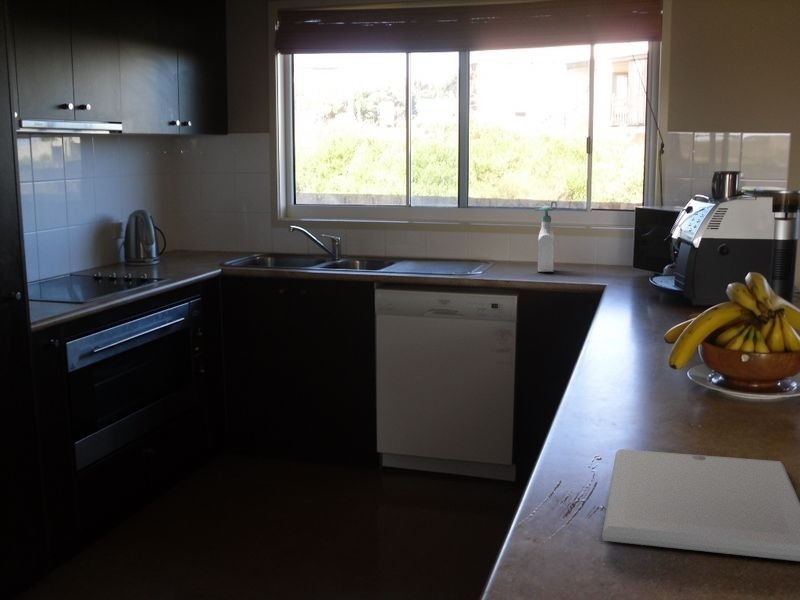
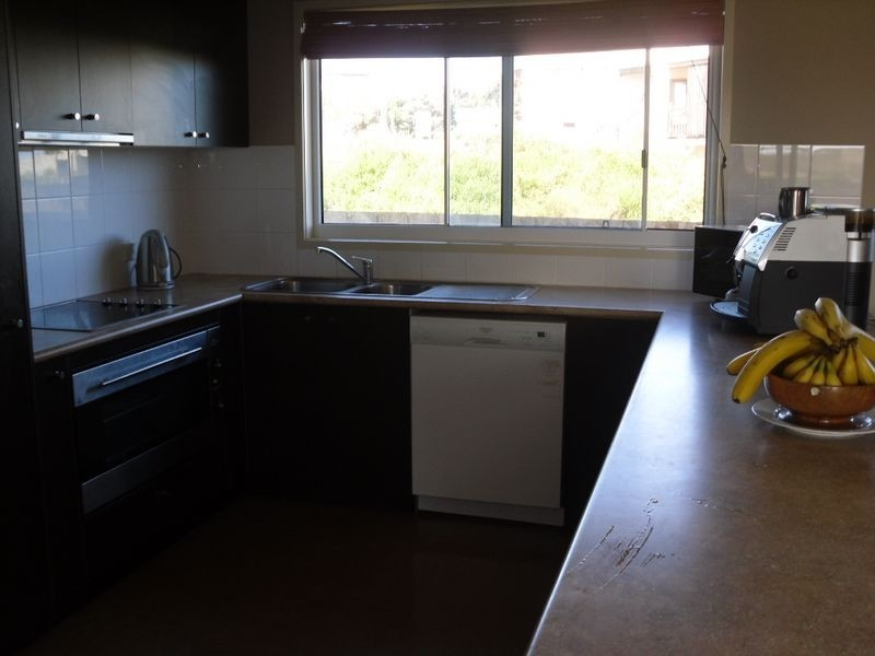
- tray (702, 496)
- soap bottle (544, 238)
